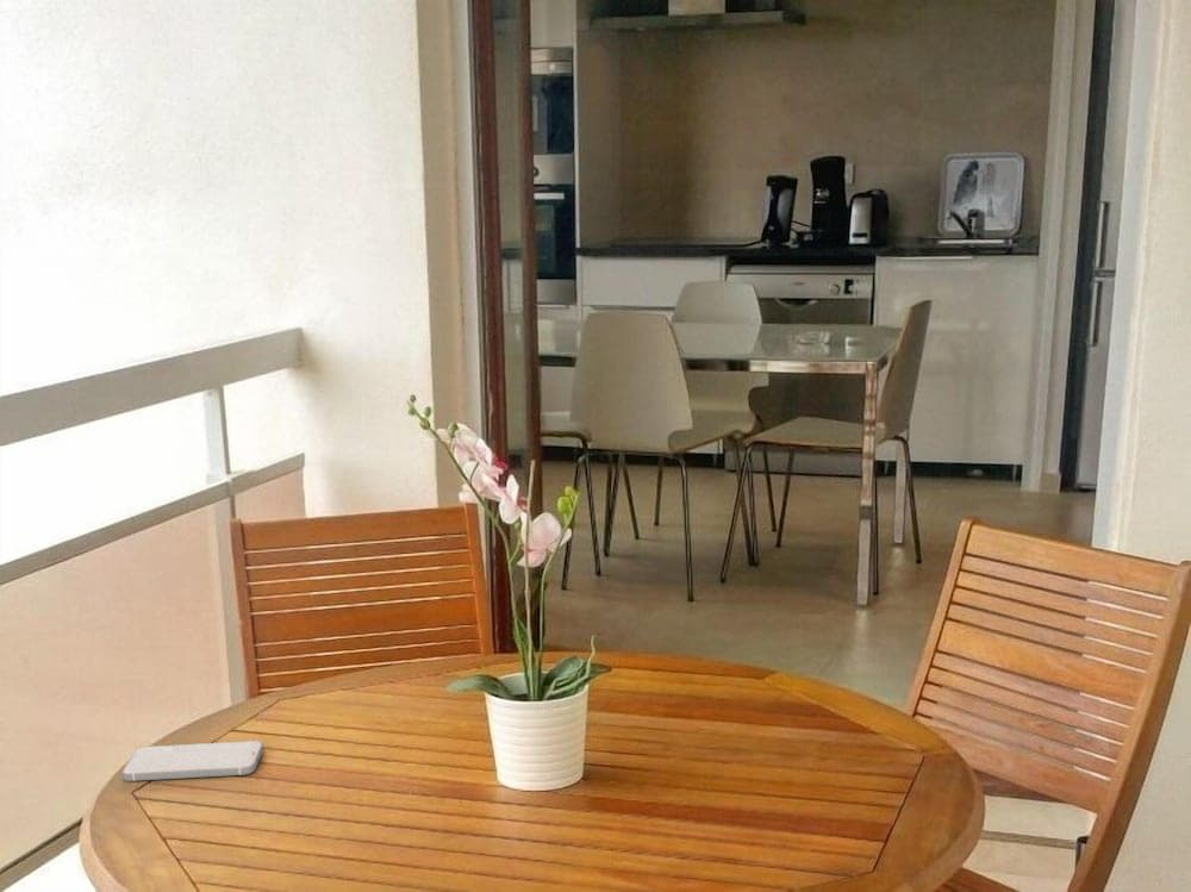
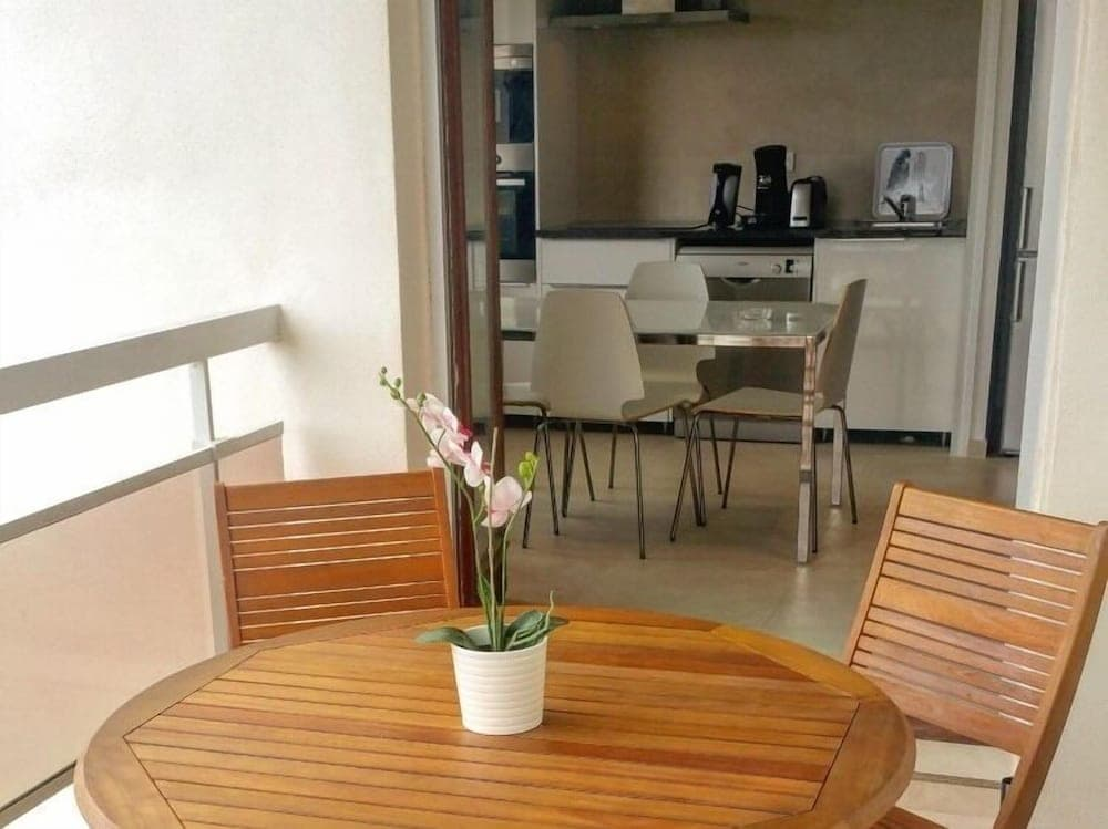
- smartphone (194, 760)
